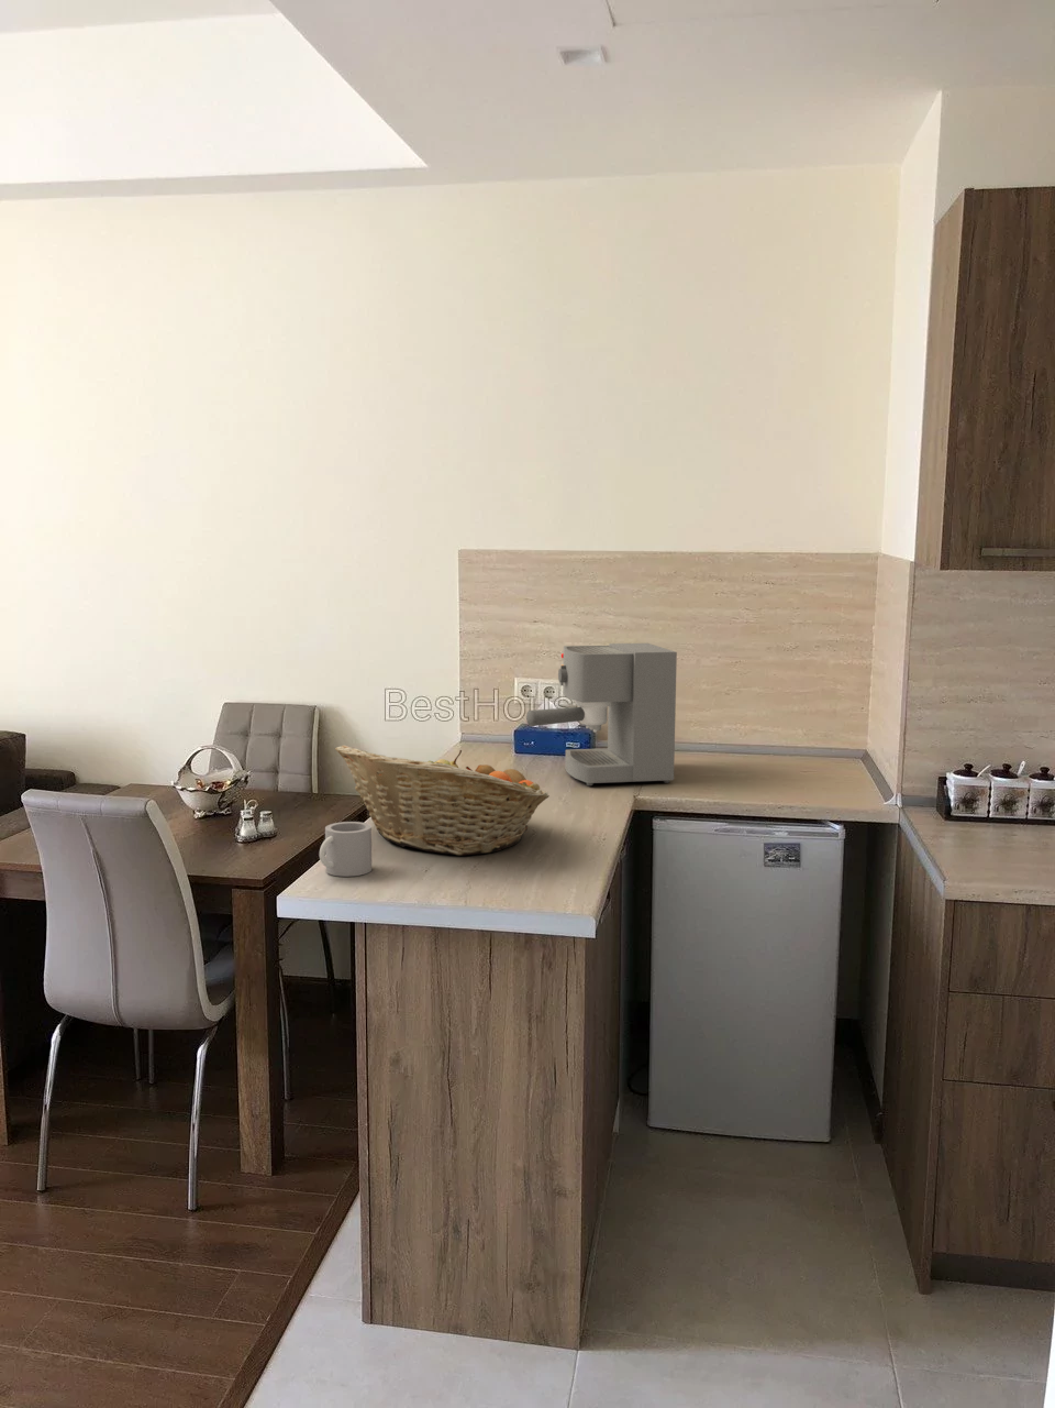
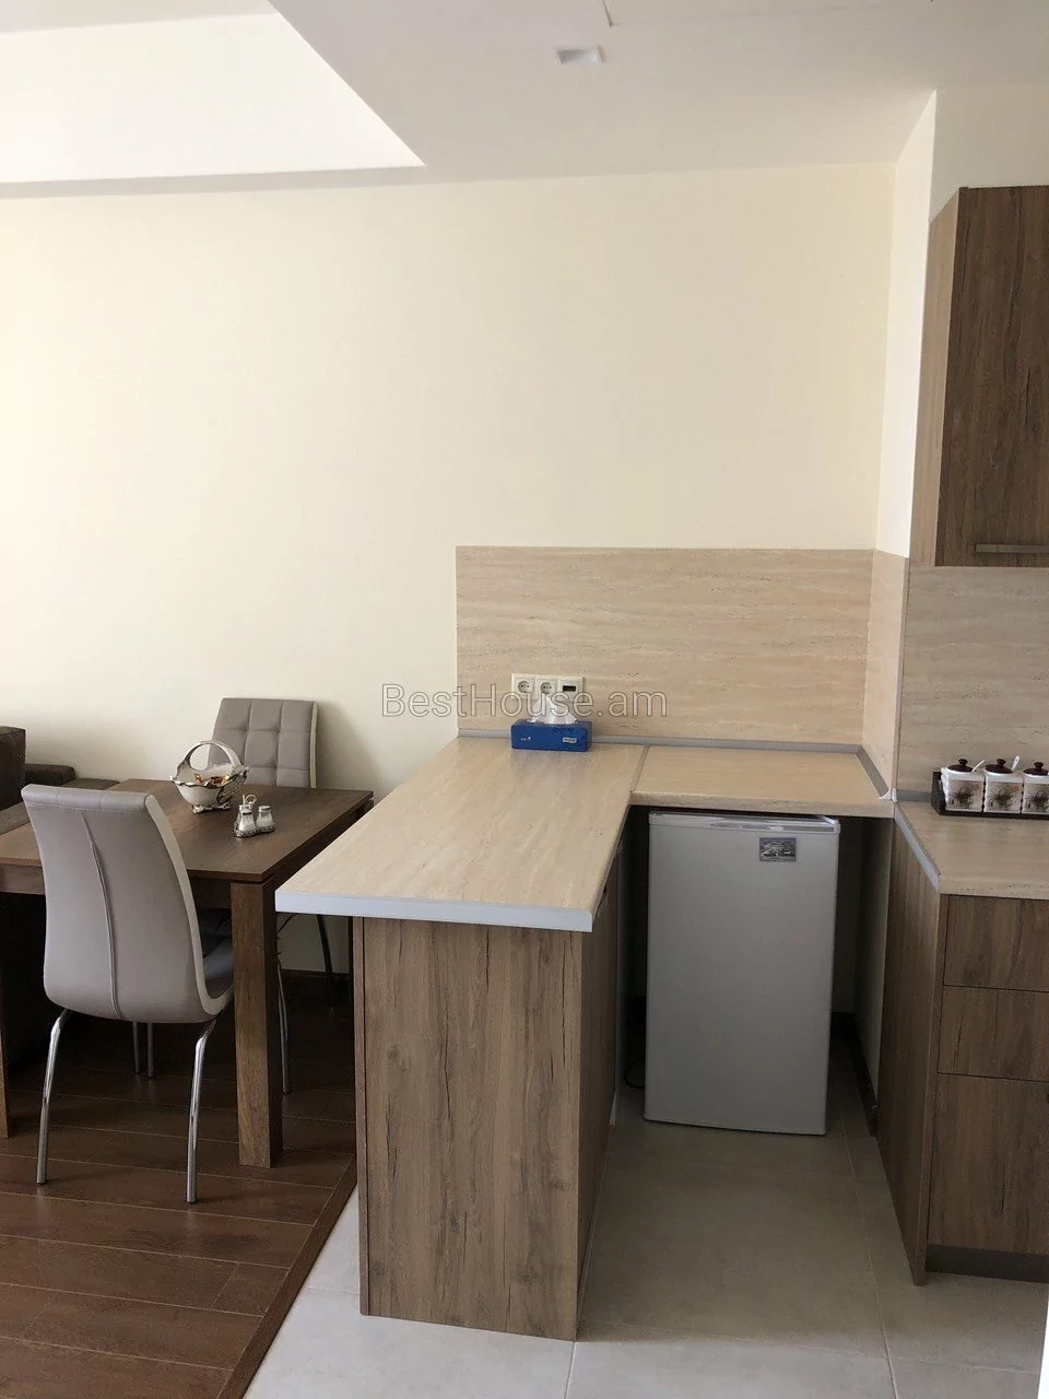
- fruit basket (441, 789)
- coffee maker (613, 713)
- mug (342, 849)
